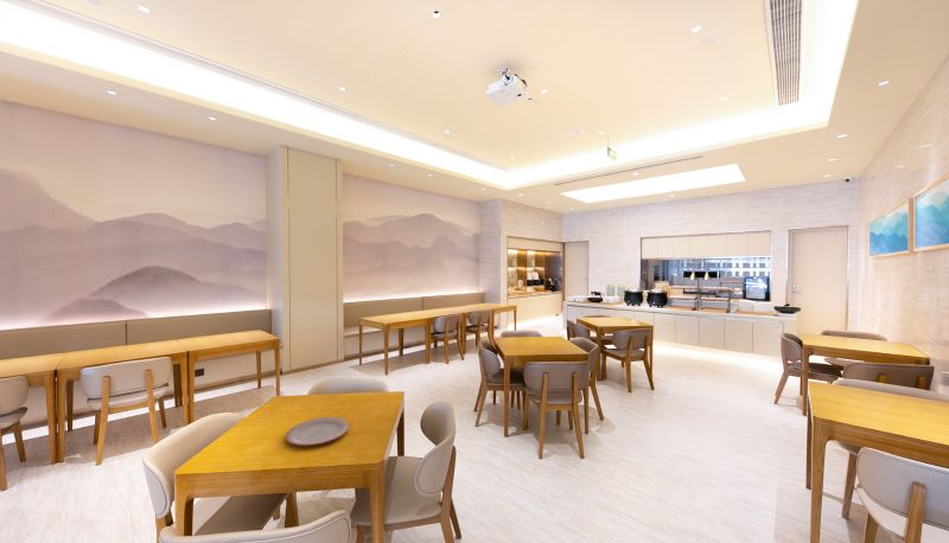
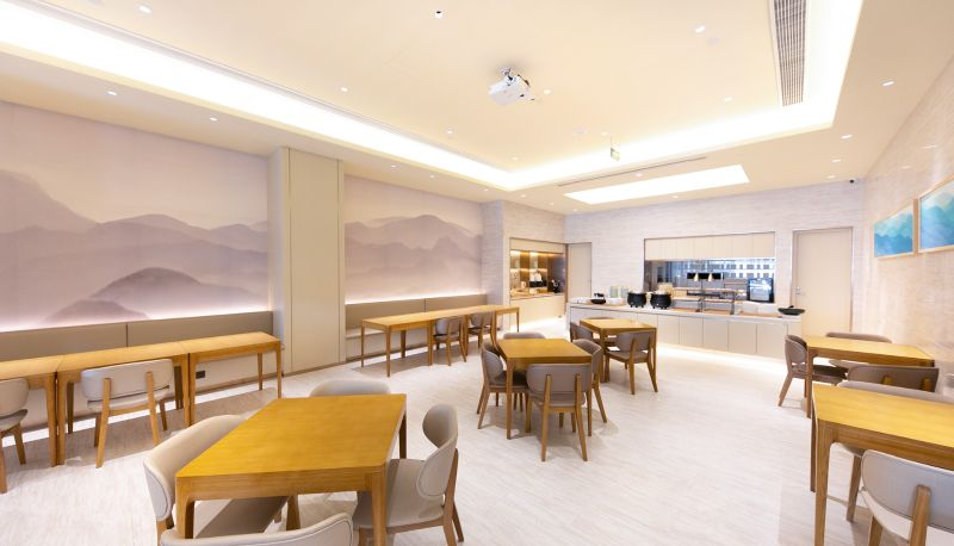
- plate (318, 432)
